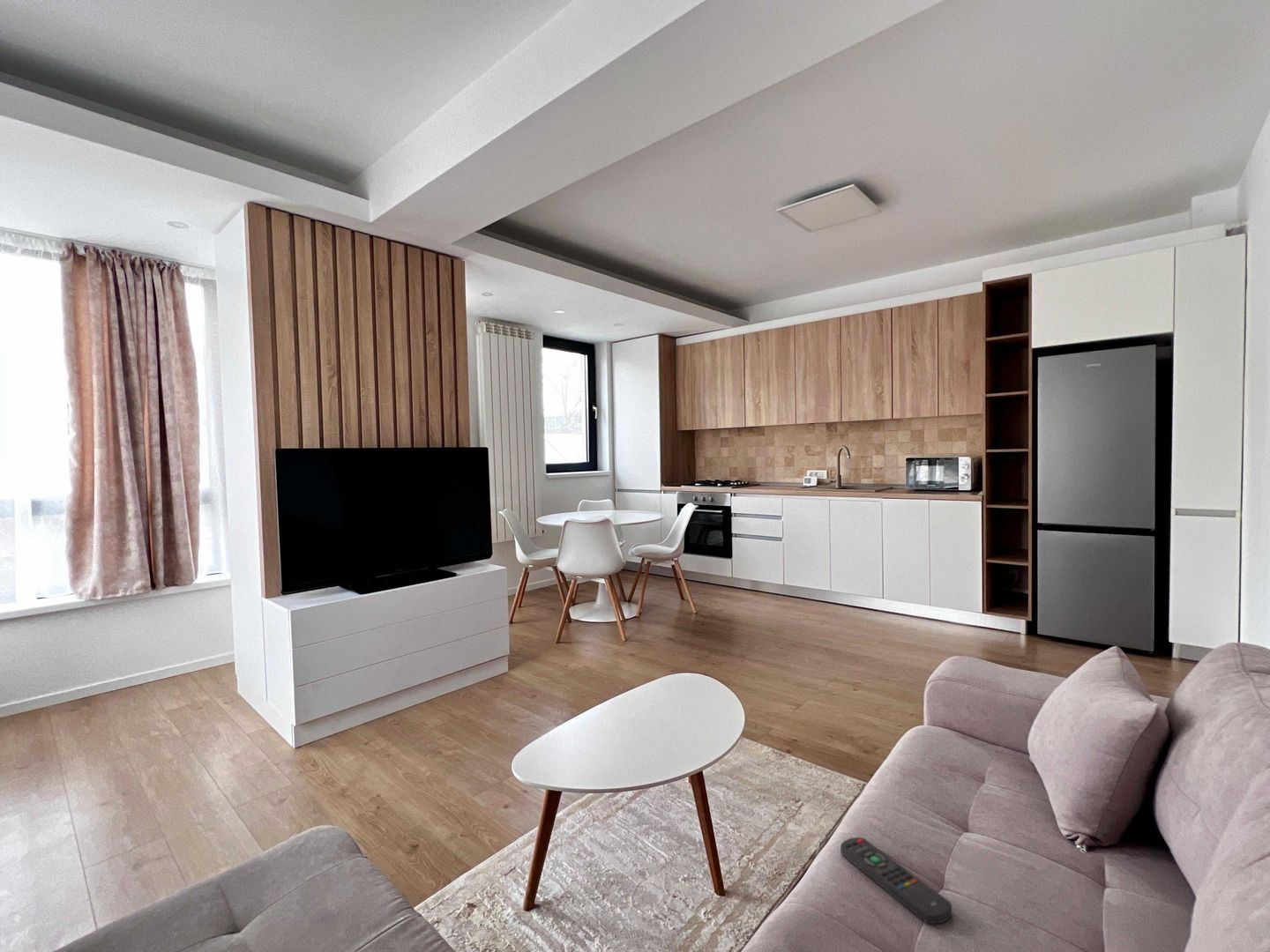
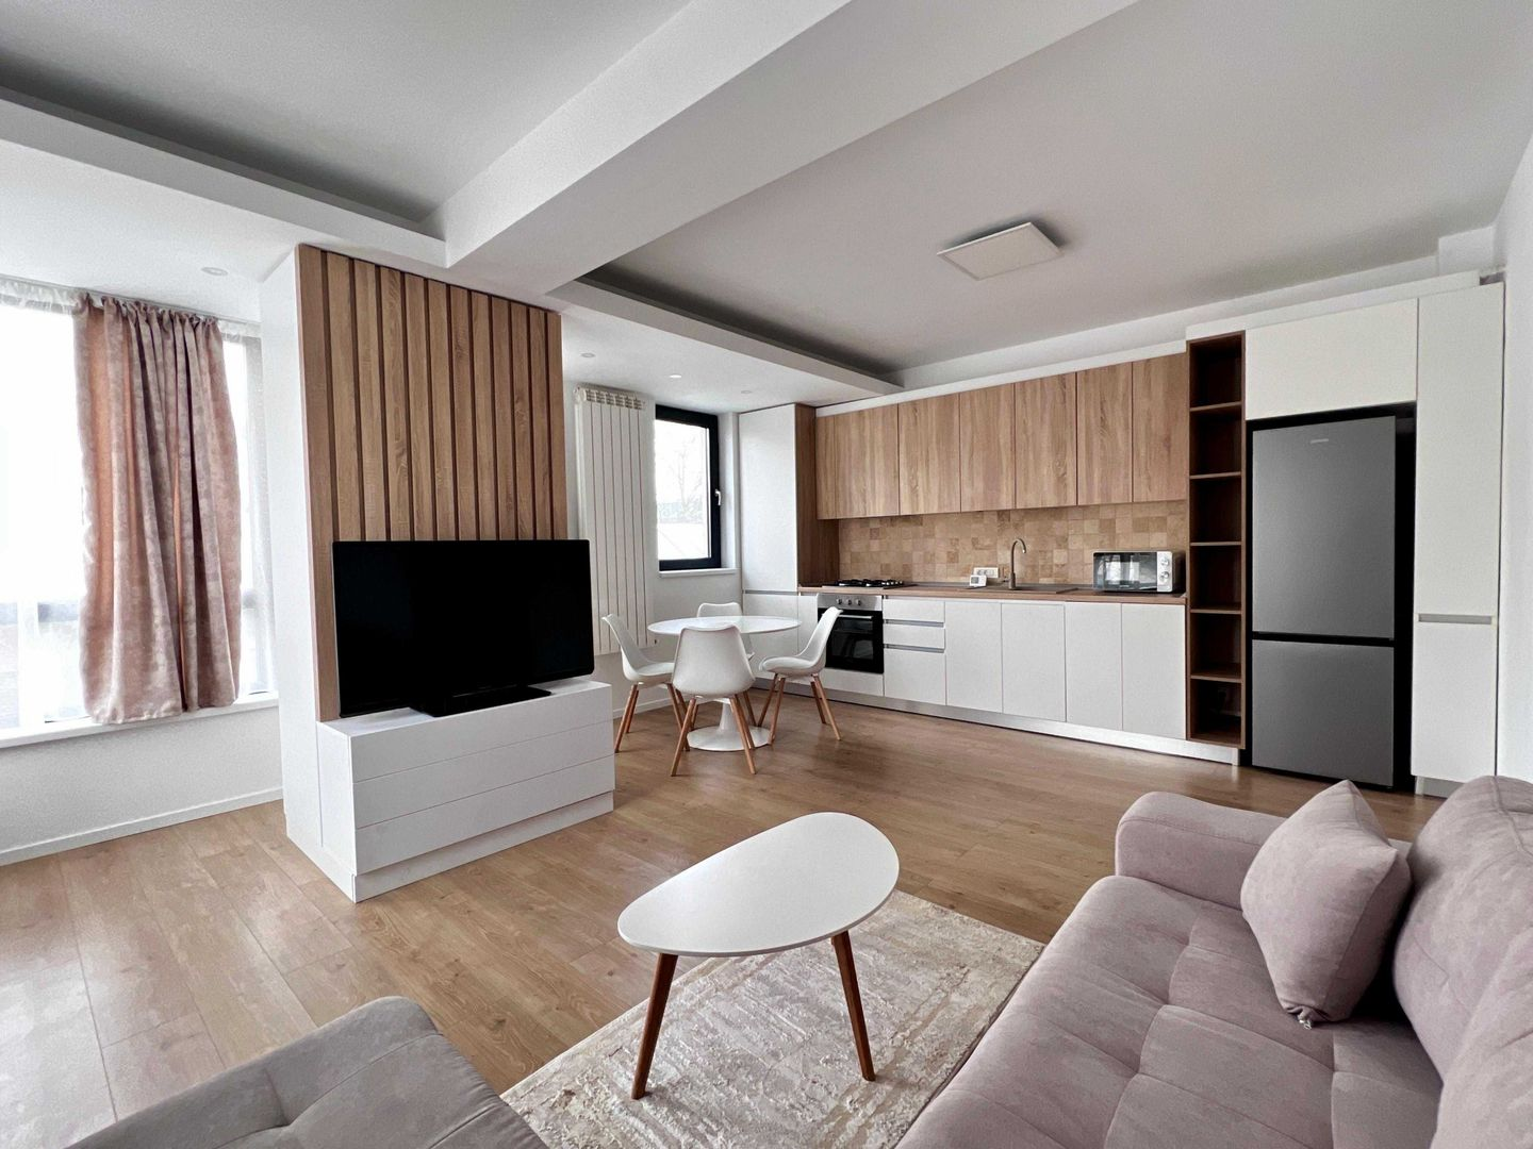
- remote control (892, 875)
